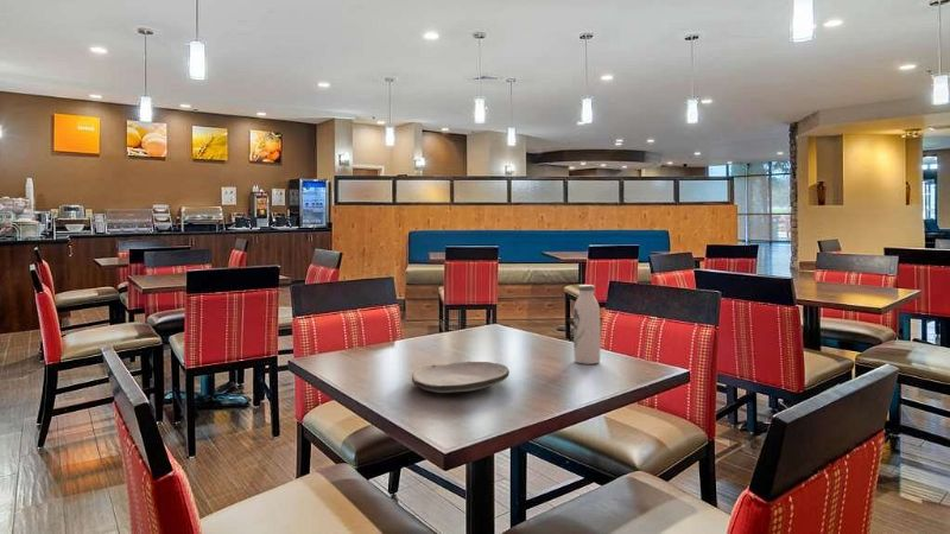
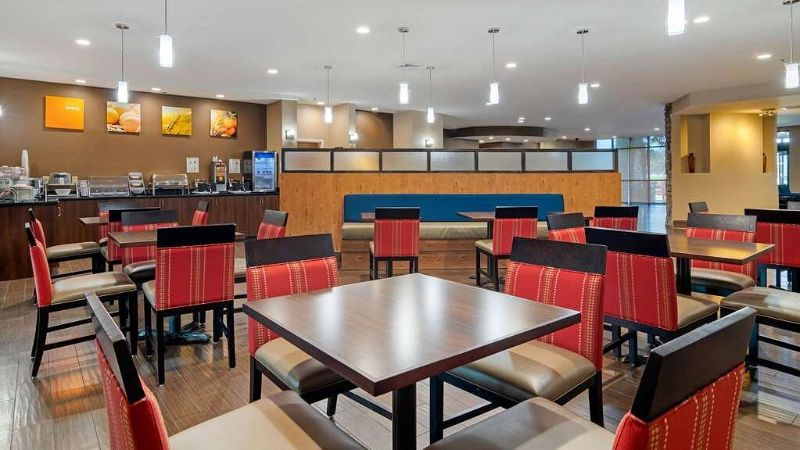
- plate (460, 376)
- water bottle (587, 323)
